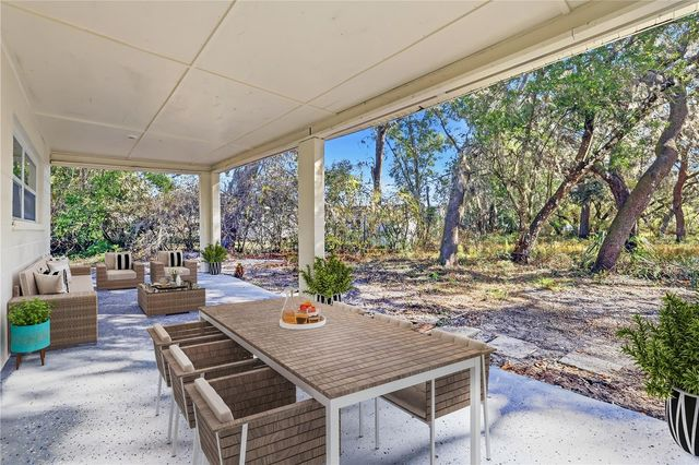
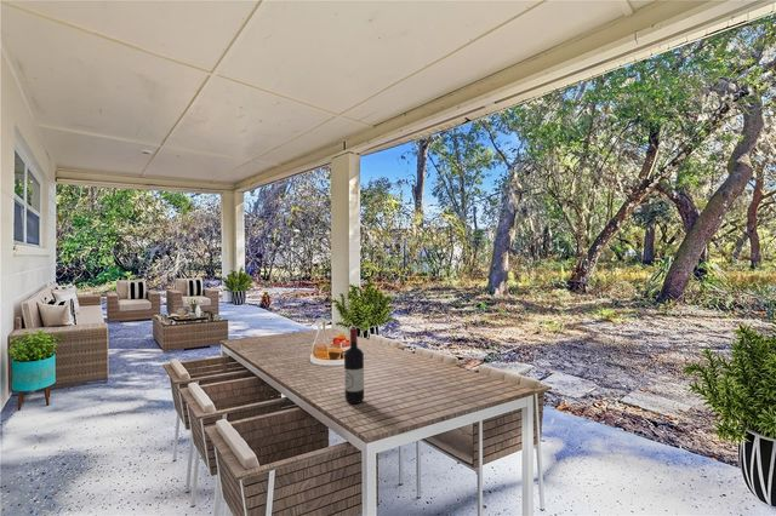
+ wine bottle (353, 365)
